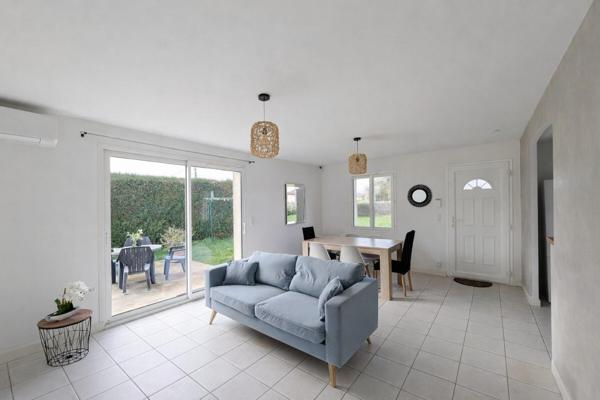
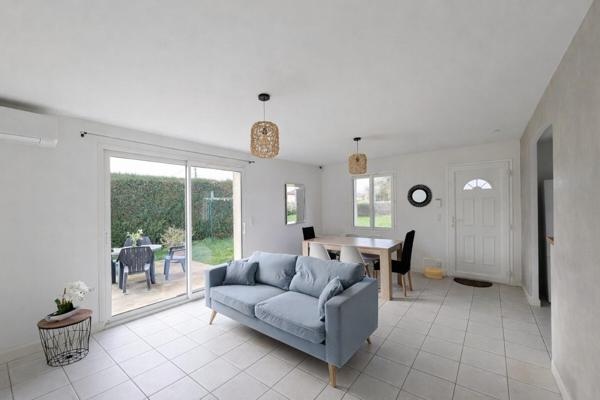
+ basket (433, 267)
